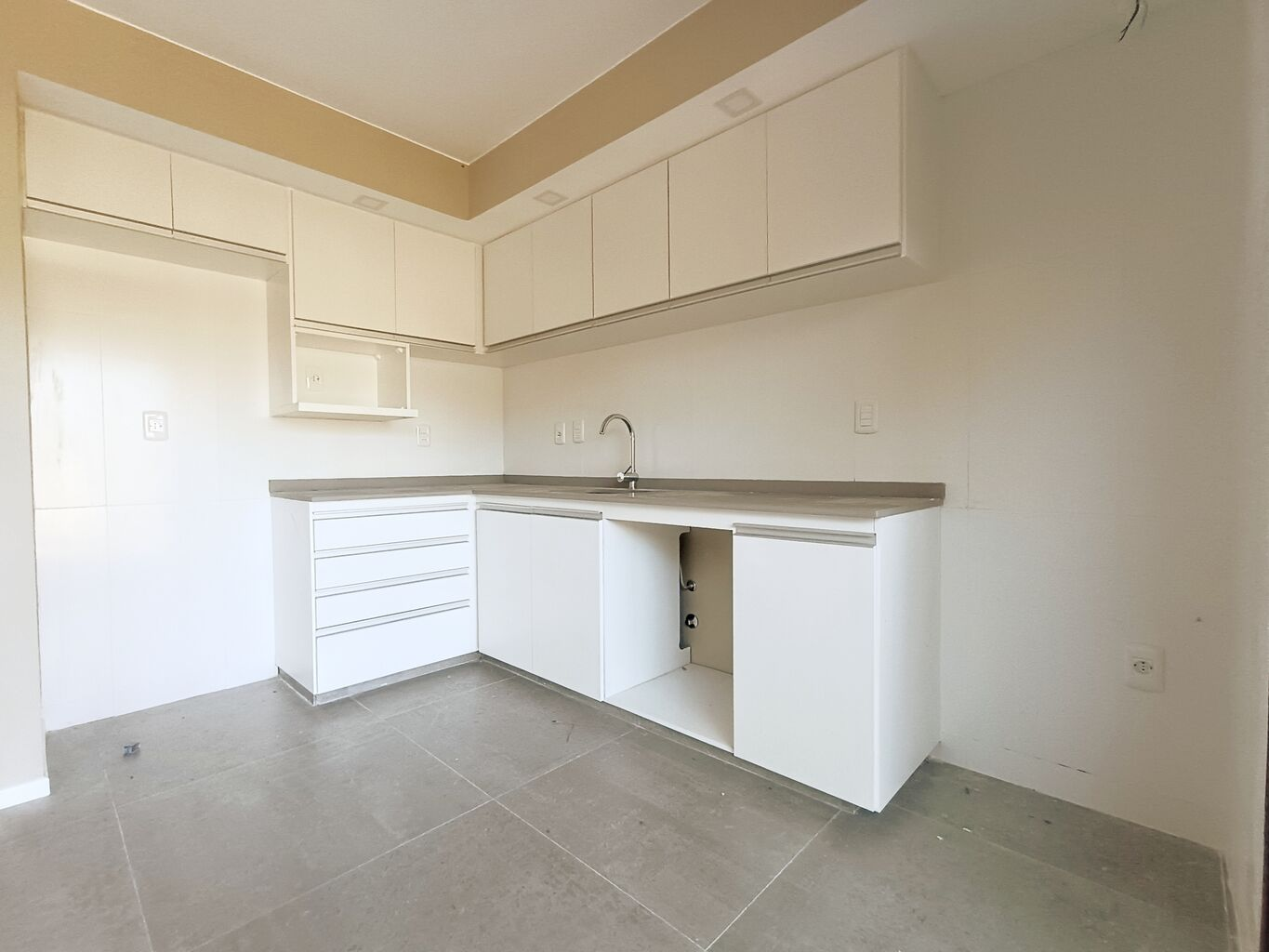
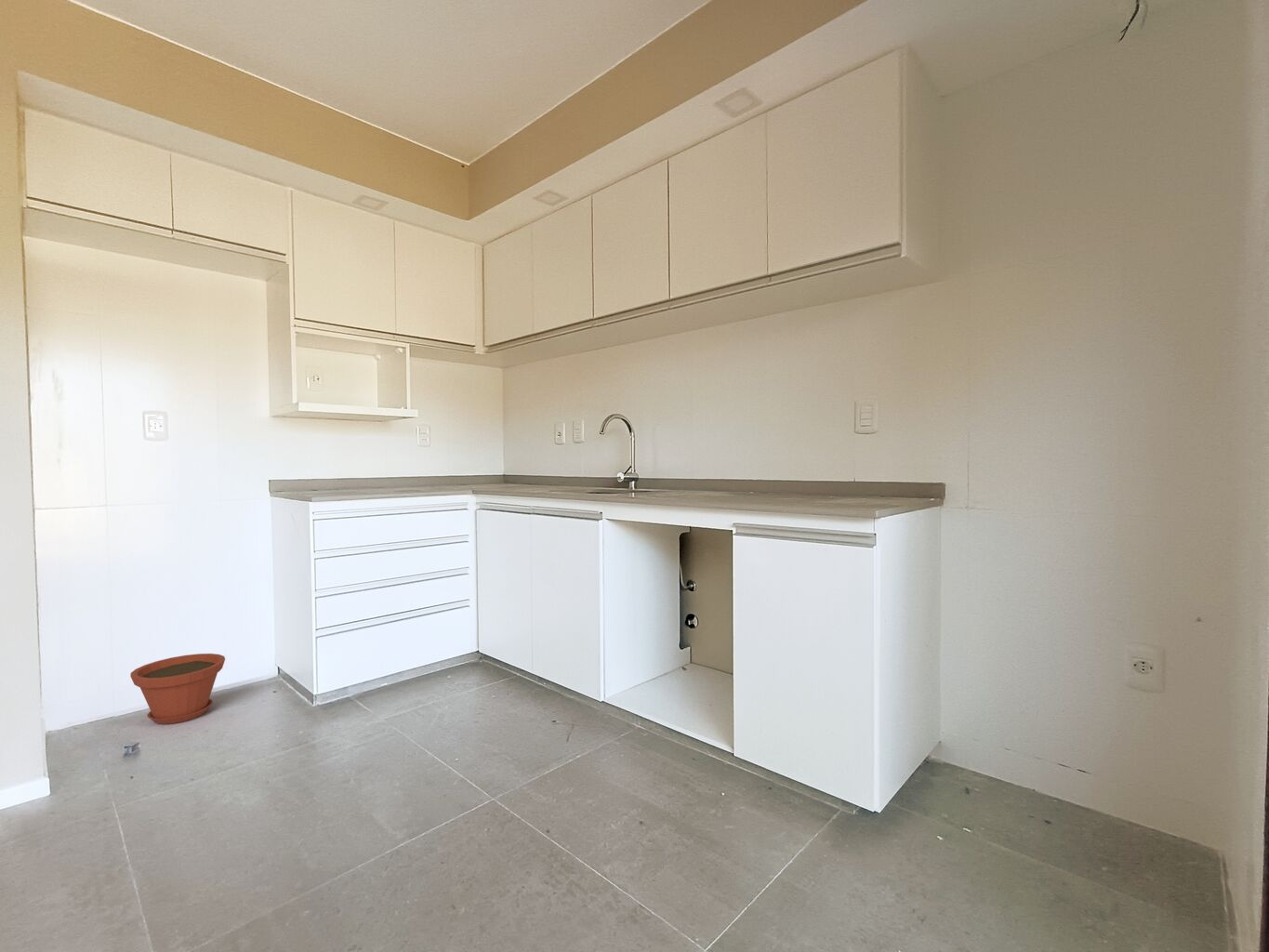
+ plant pot (179, 690)
